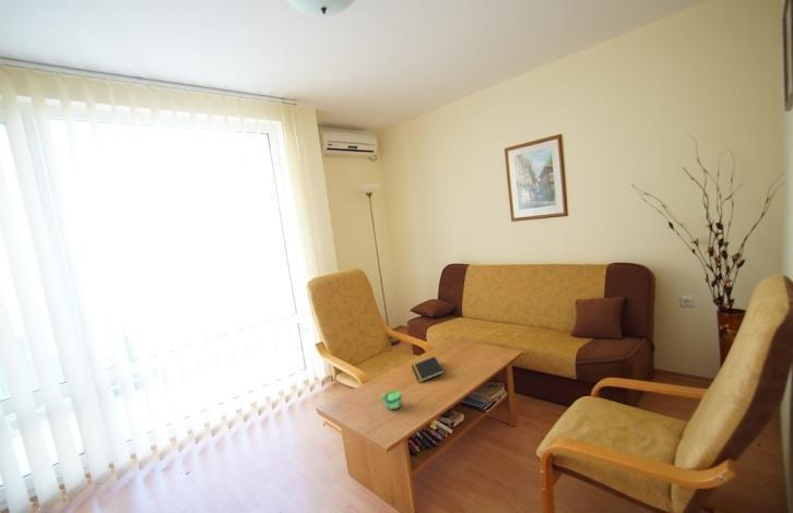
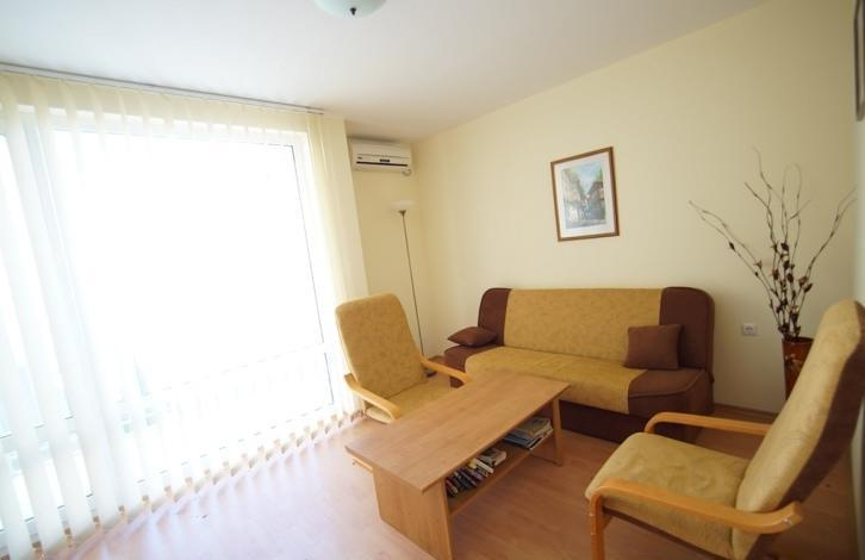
- notepad (427, 368)
- cup (390, 401)
